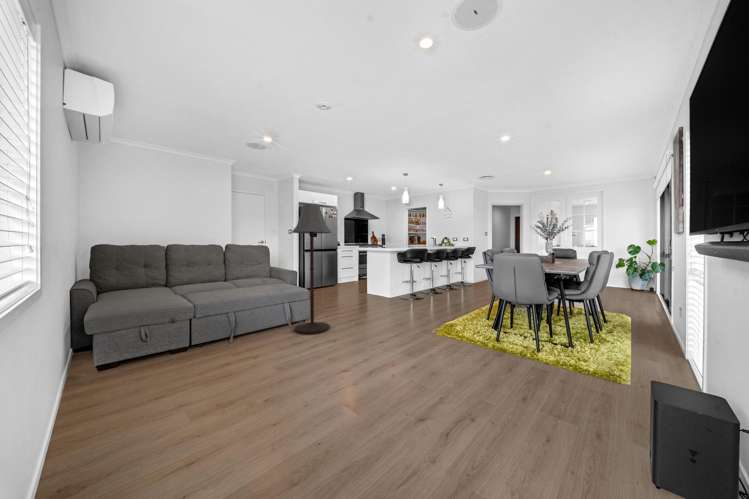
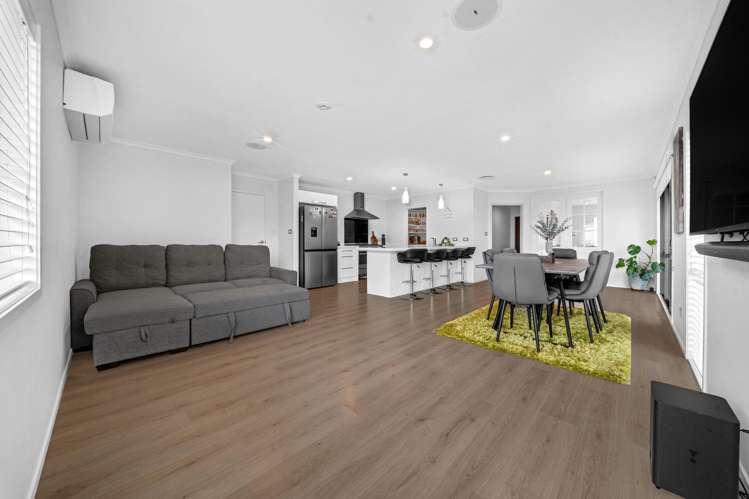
- floor lamp (311, 267)
